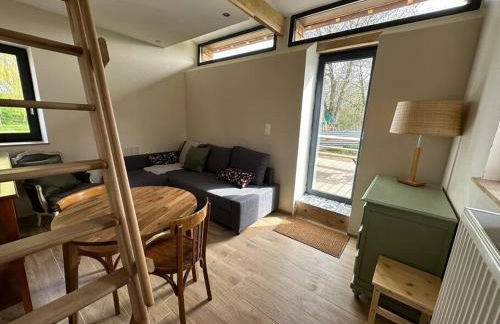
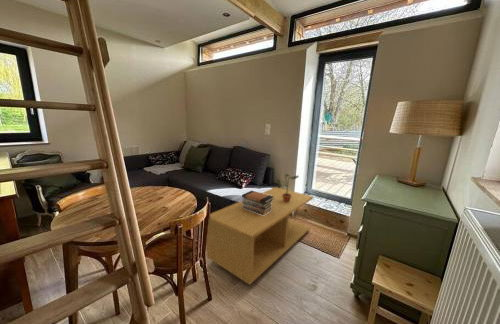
+ coffee table (265, 225)
+ potted plant (287, 186)
+ book stack (257, 202)
